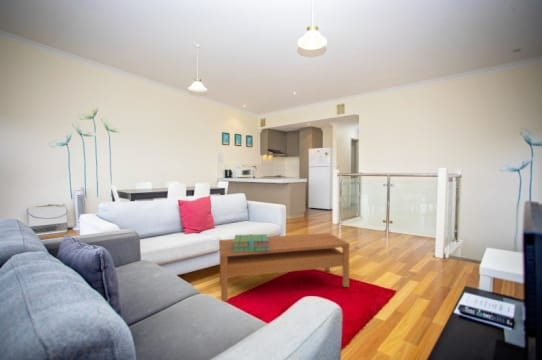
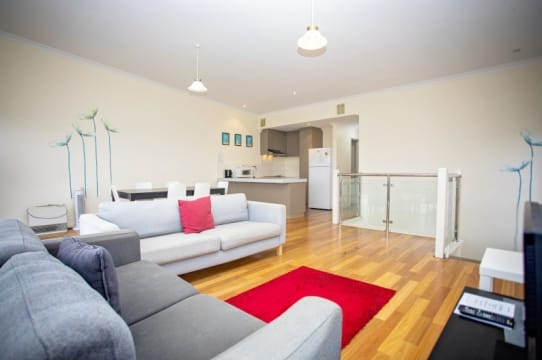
- coffee table (282, 262)
- stack of books (251, 242)
